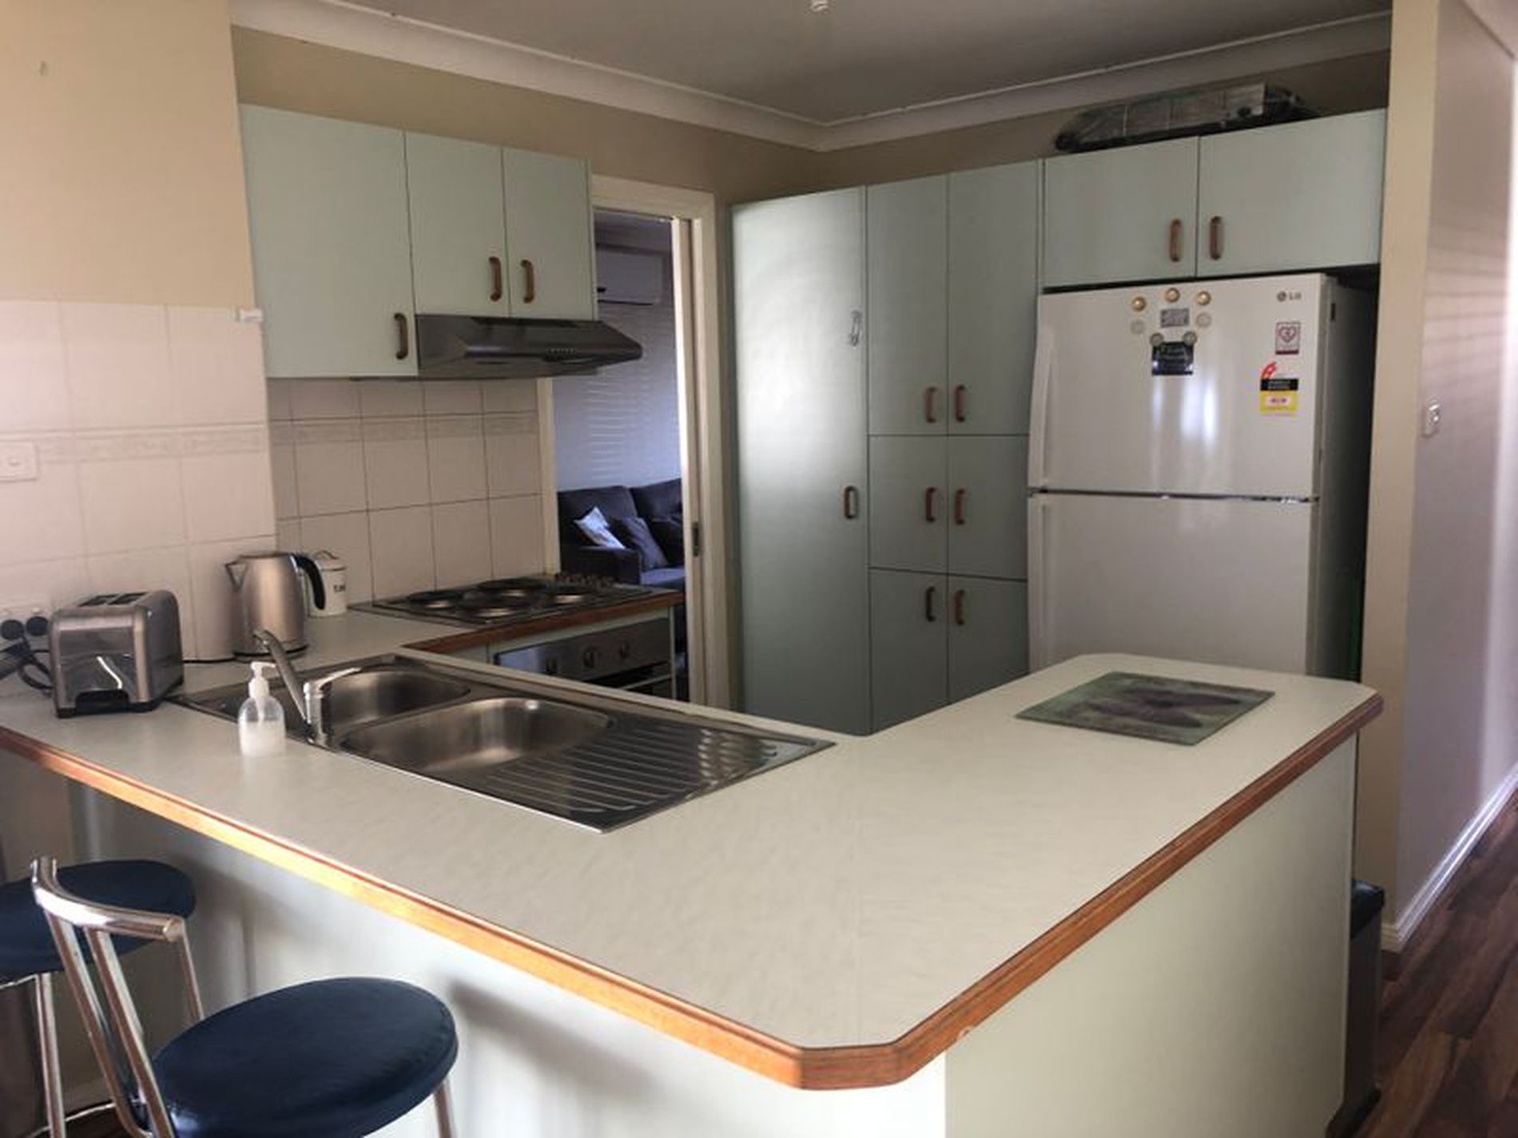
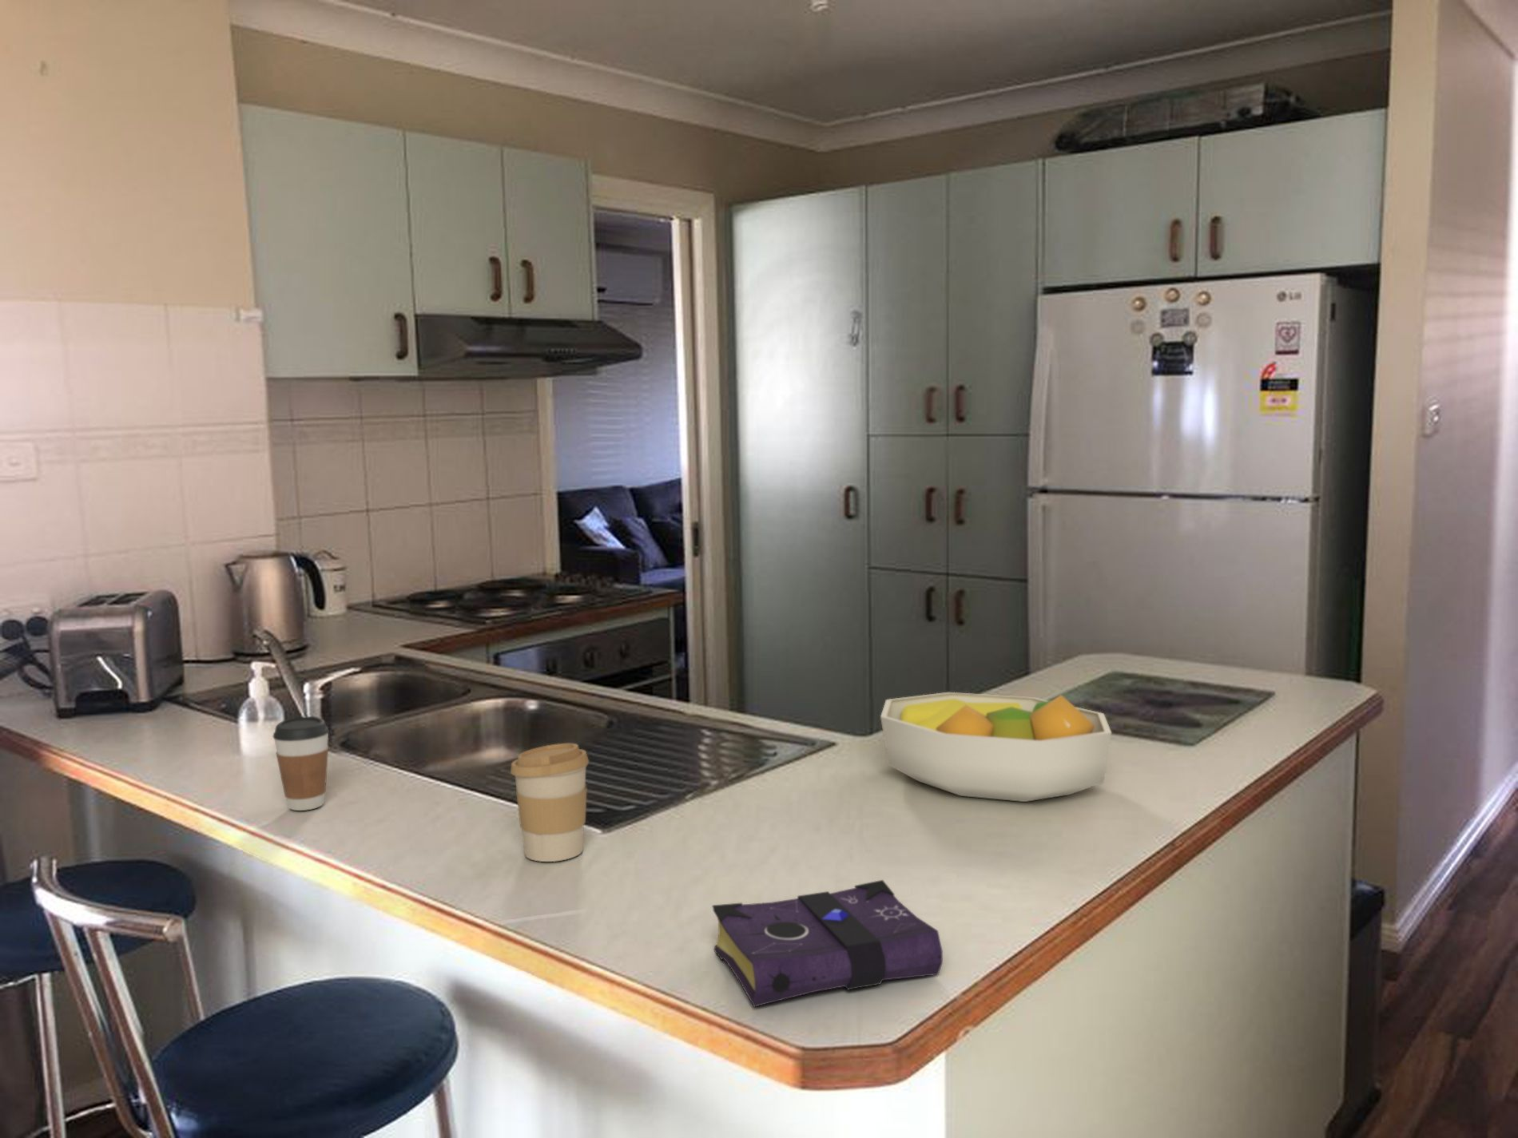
+ book (824, 941)
+ coffee cup (551, 800)
+ fruit bowl (992, 733)
+ coffee cup (302, 764)
